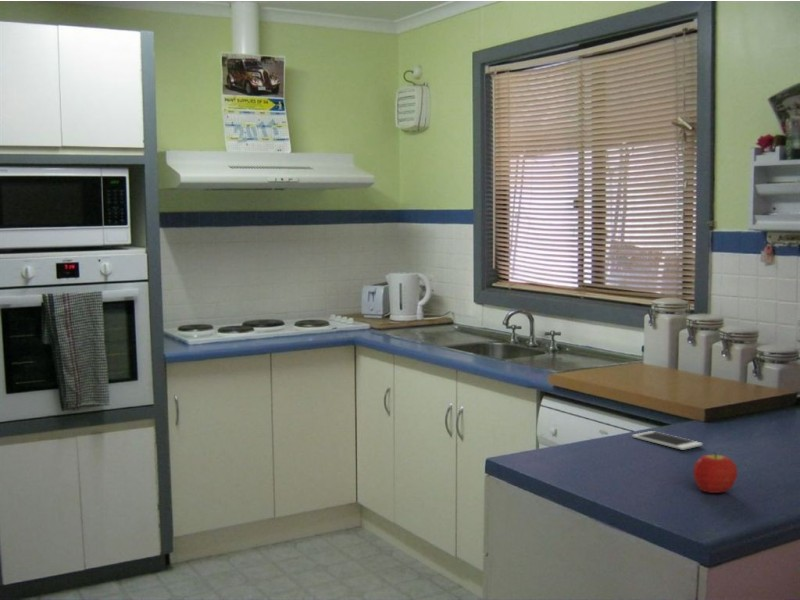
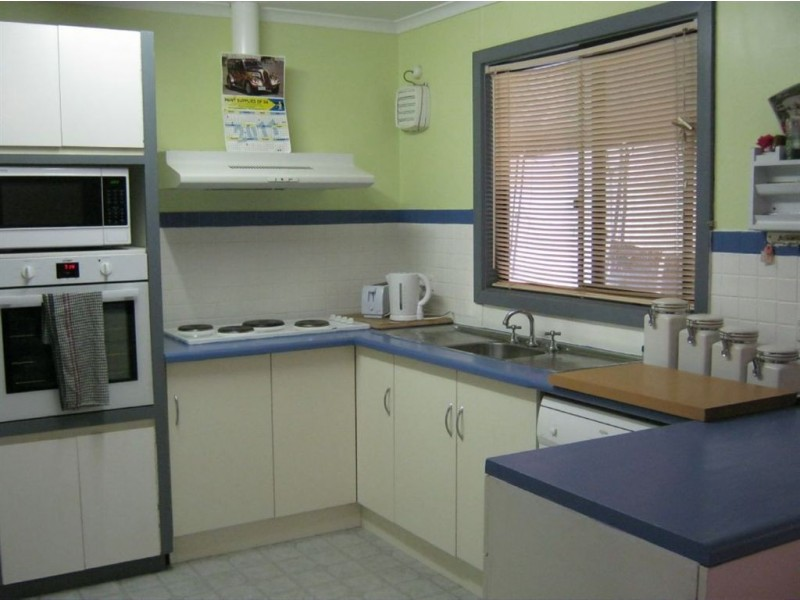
- fruit (714, 471)
- cell phone (666, 440)
